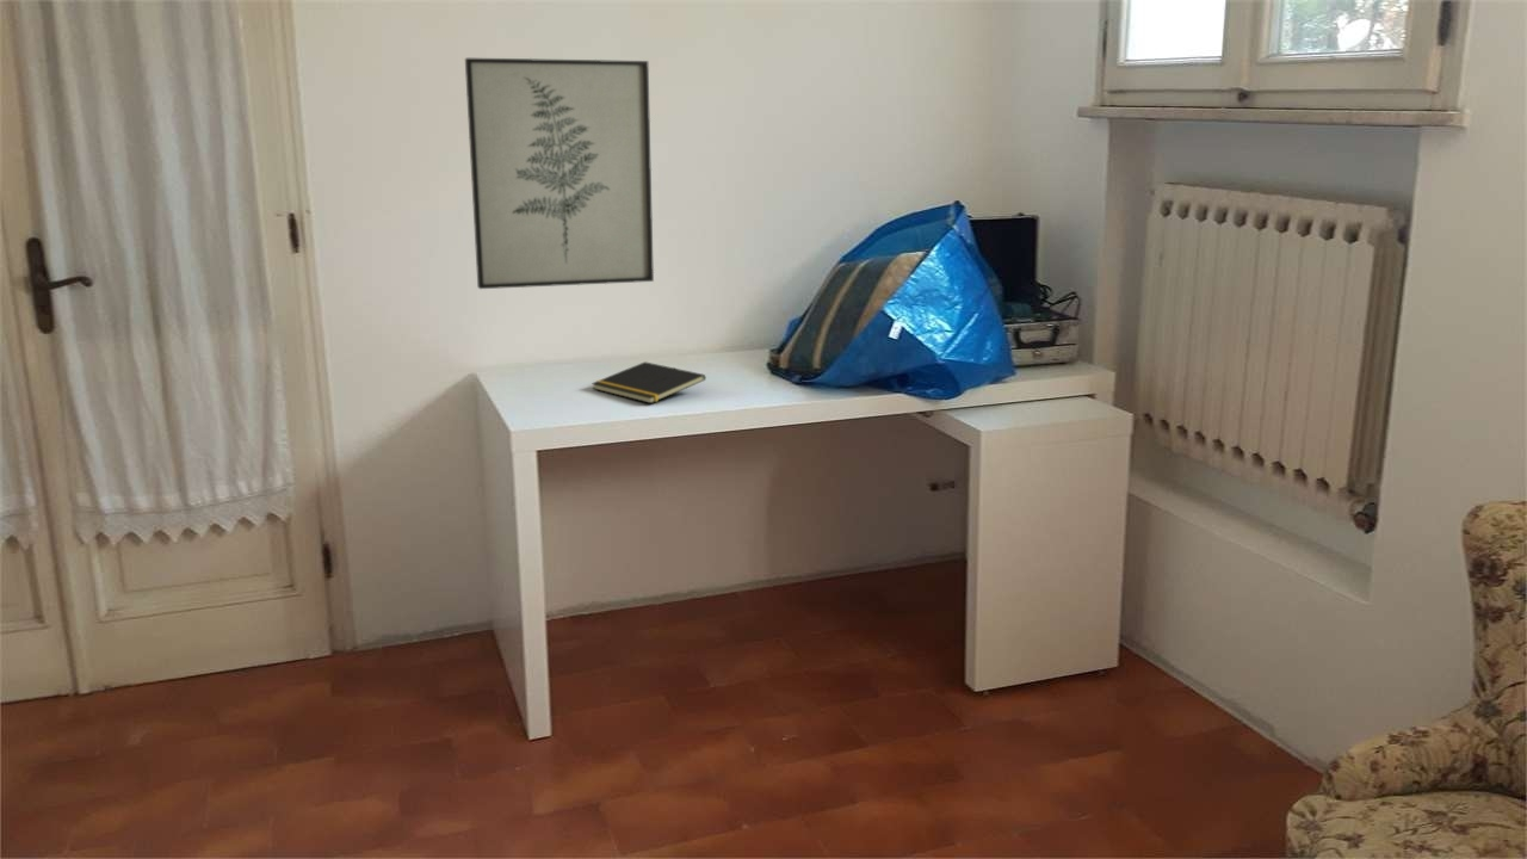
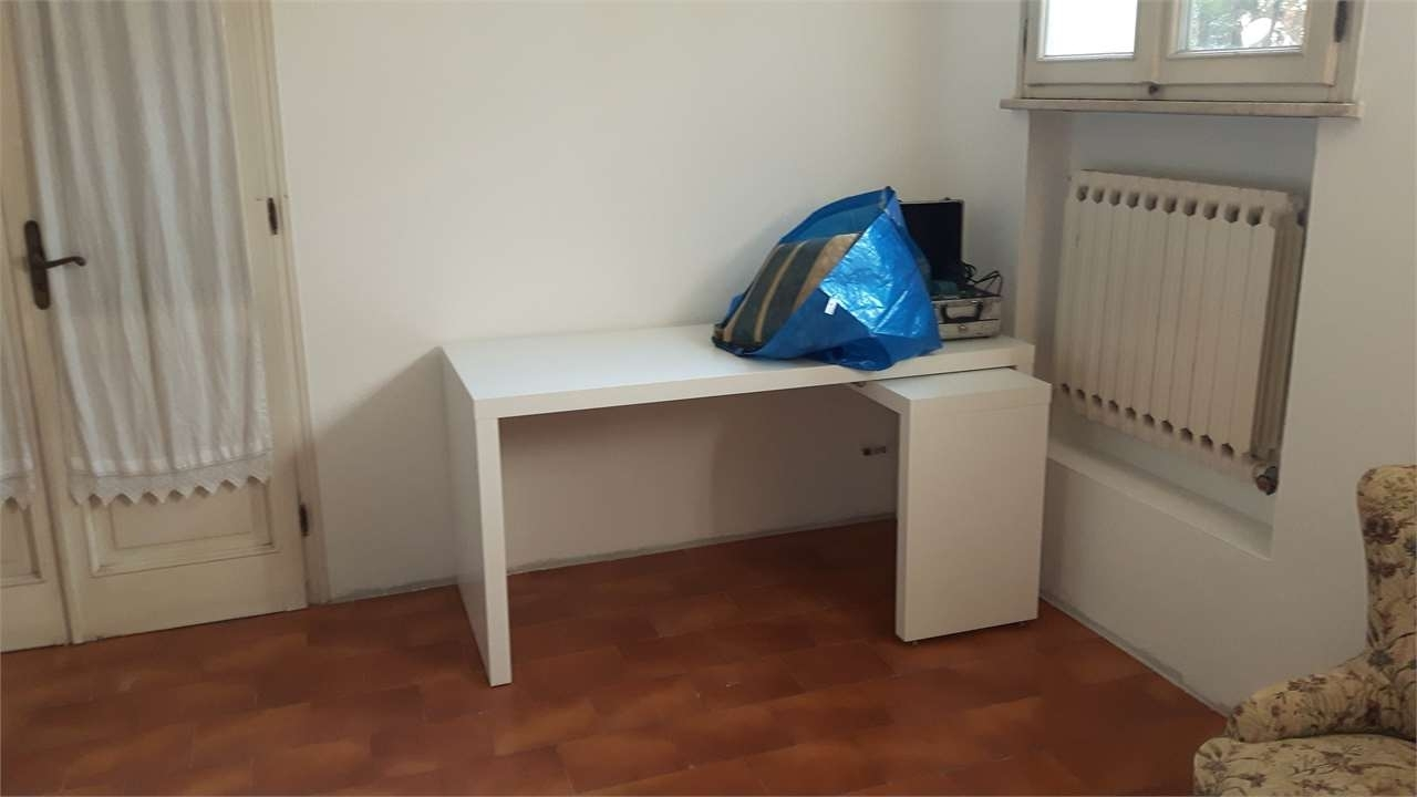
- notepad (648, 381)
- wall art (562, 174)
